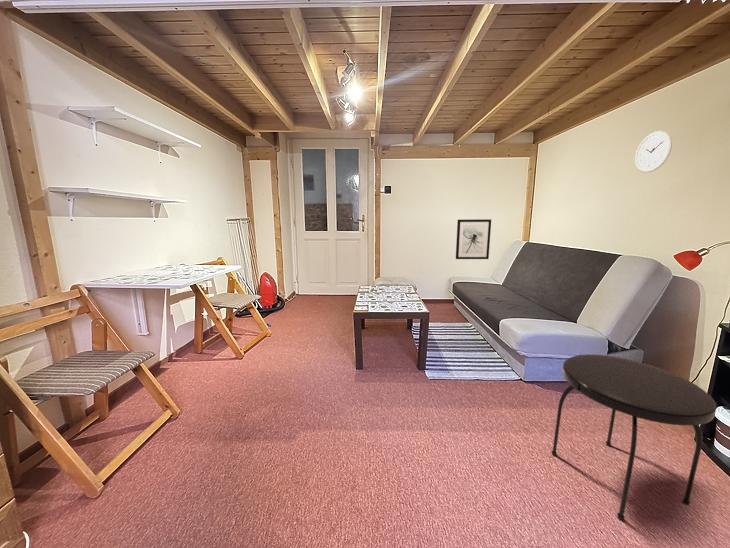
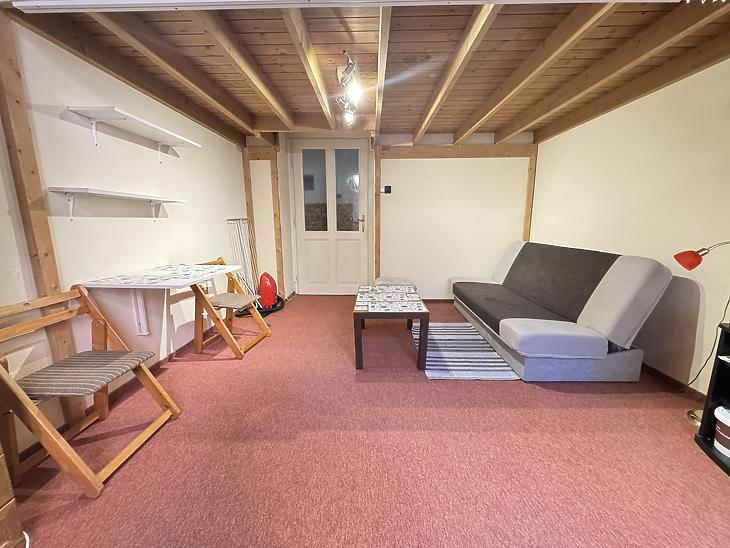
- wall art (473, 239)
- side table (612, 429)
- wall clock (651, 152)
